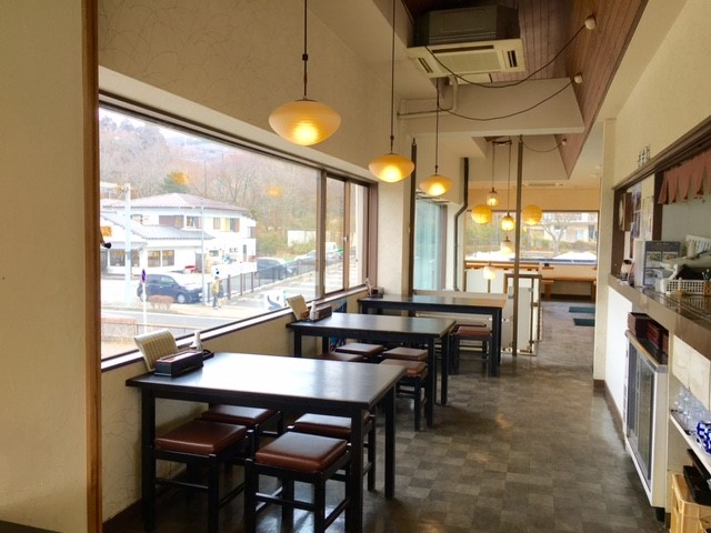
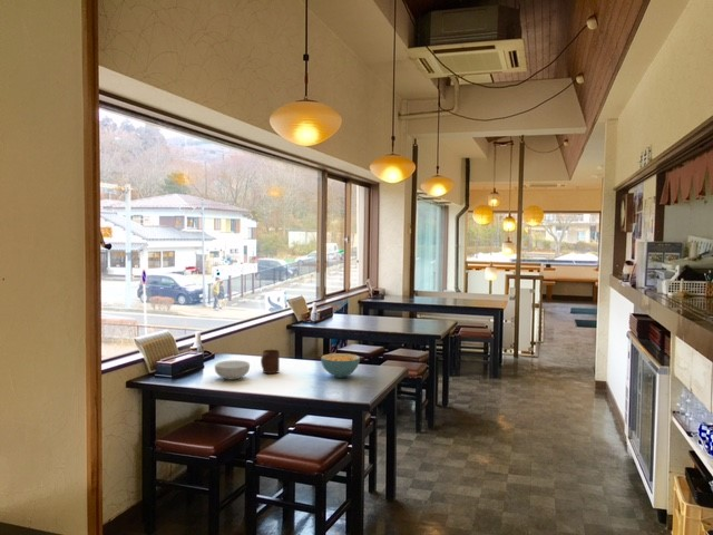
+ cereal bowl (340, 366)
+ cup (270, 361)
+ cereal bowl (232, 370)
